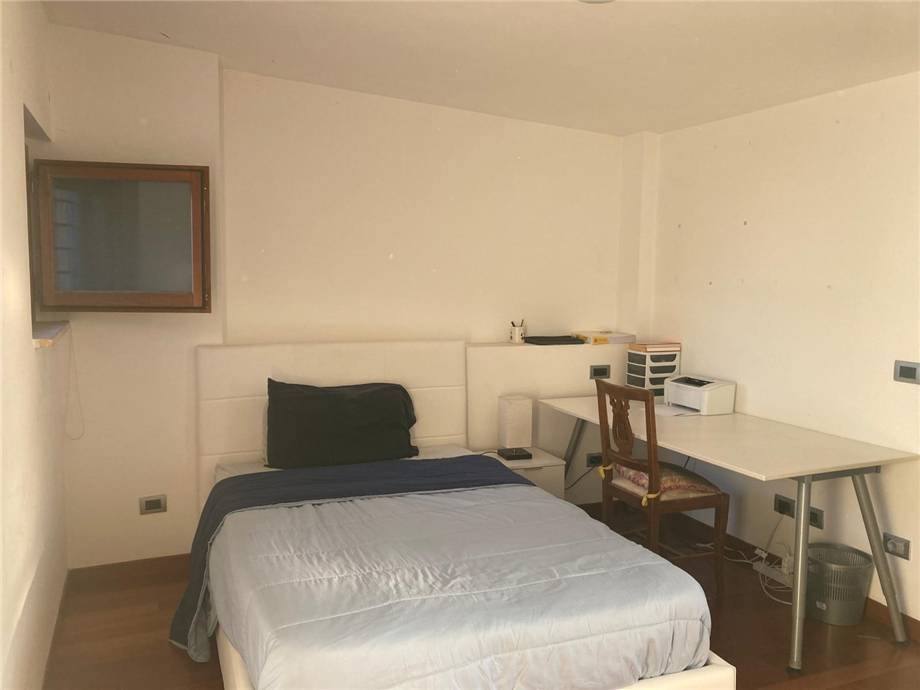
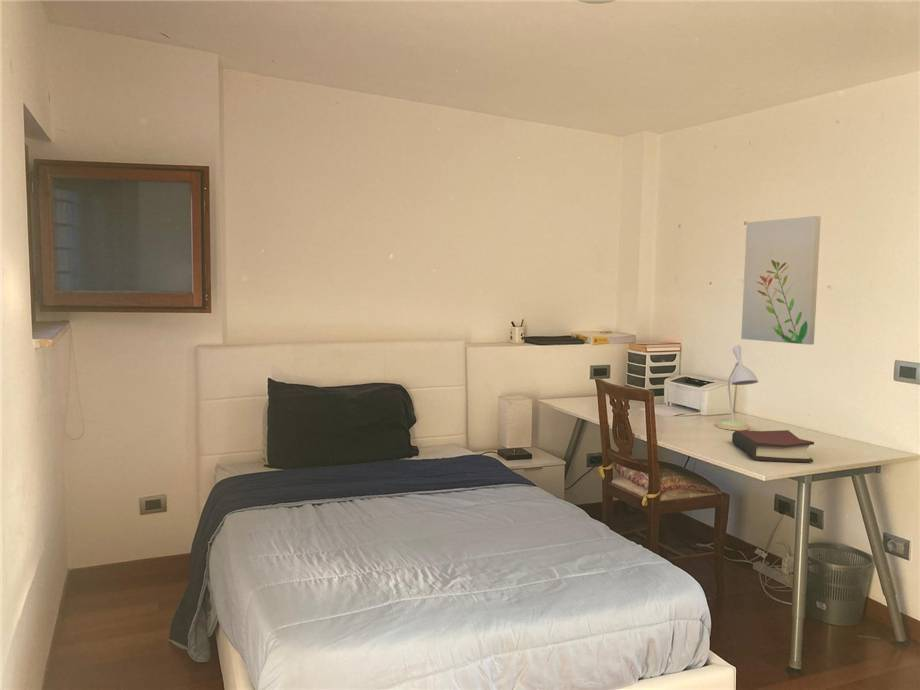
+ wall art (778, 280)
+ hardback book (770, 443)
+ desk lamp (738, 384)
